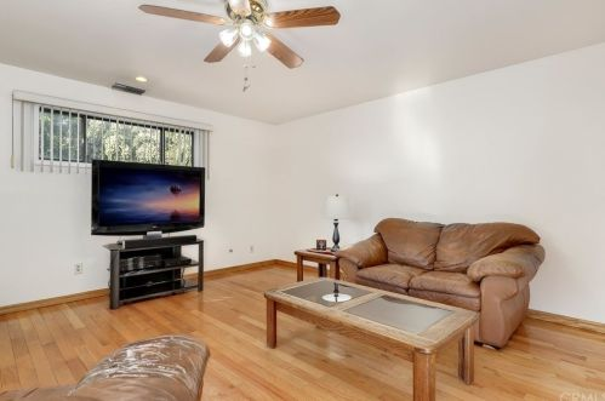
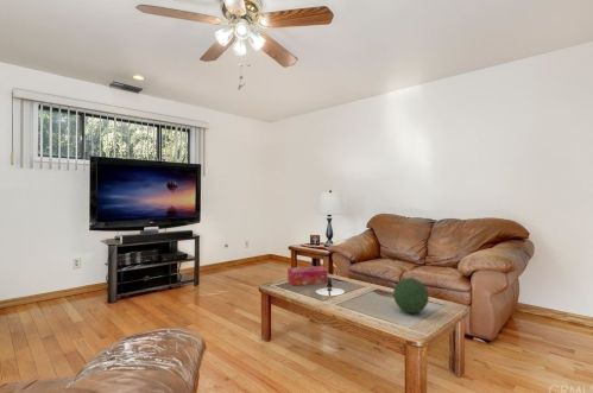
+ tissue box (307, 274)
+ decorative orb (410, 294)
